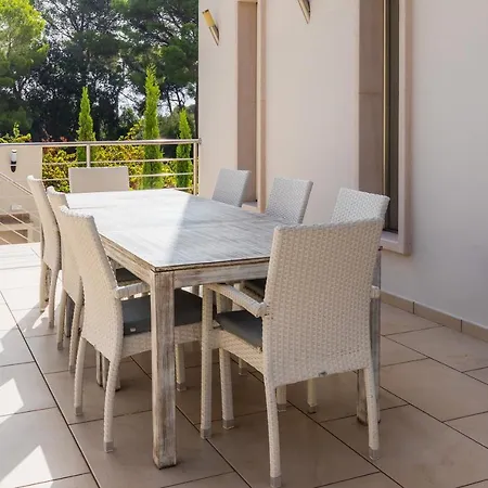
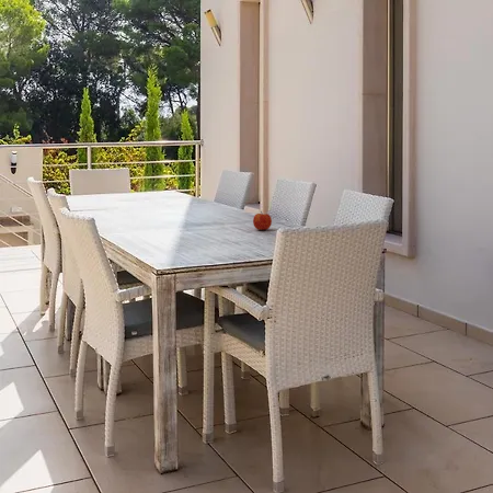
+ fruit (262, 220)
